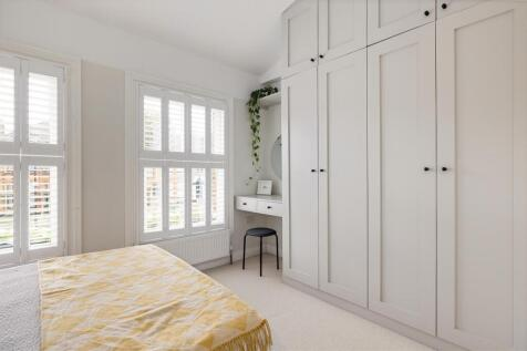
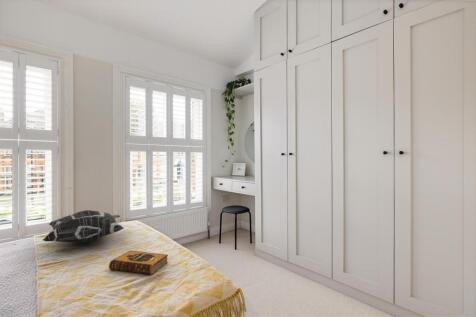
+ decorative pillow (87, 225)
+ hardback book (139, 262)
